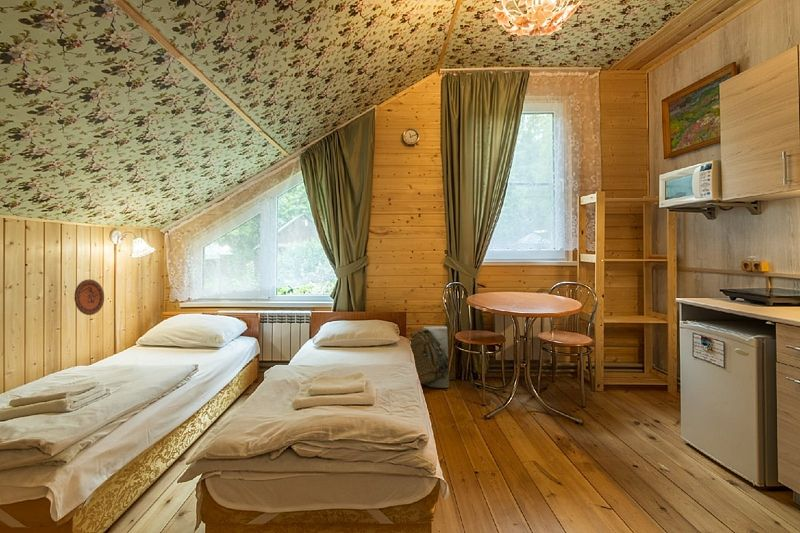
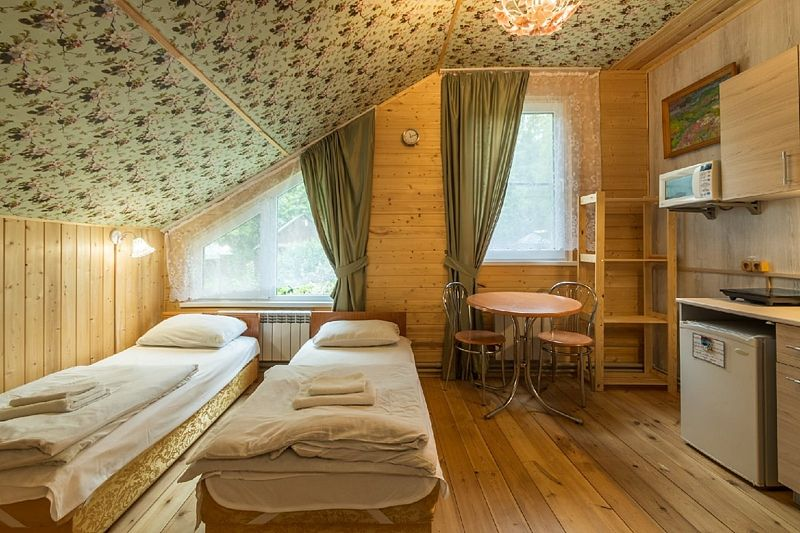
- backpack (428, 356)
- decorative plate (89, 297)
